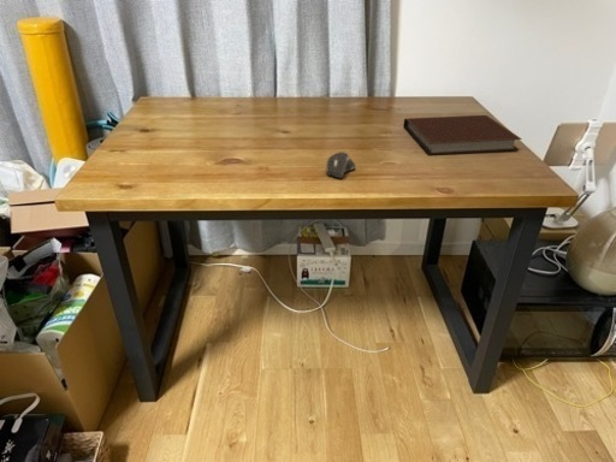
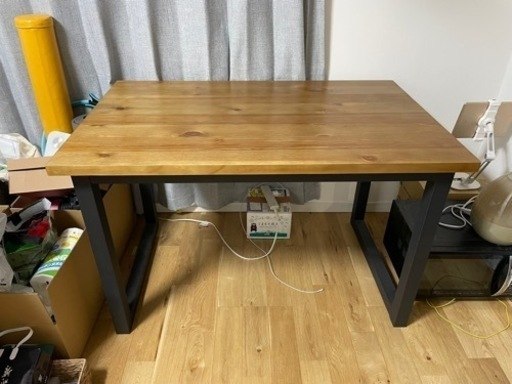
- computer mouse (340, 161)
- notebook (458, 132)
